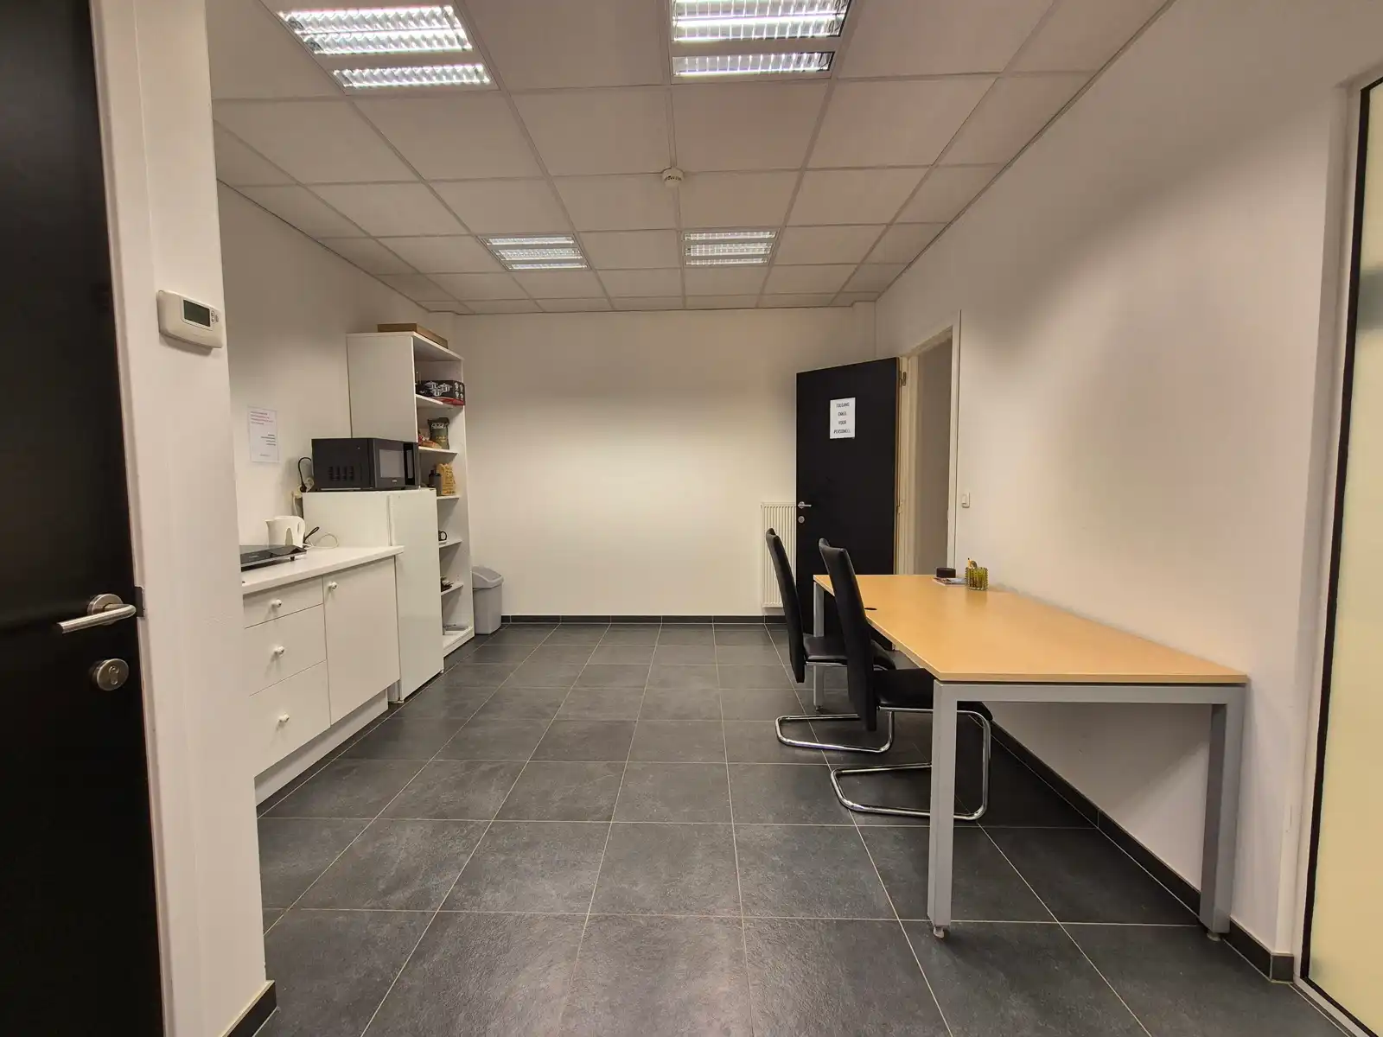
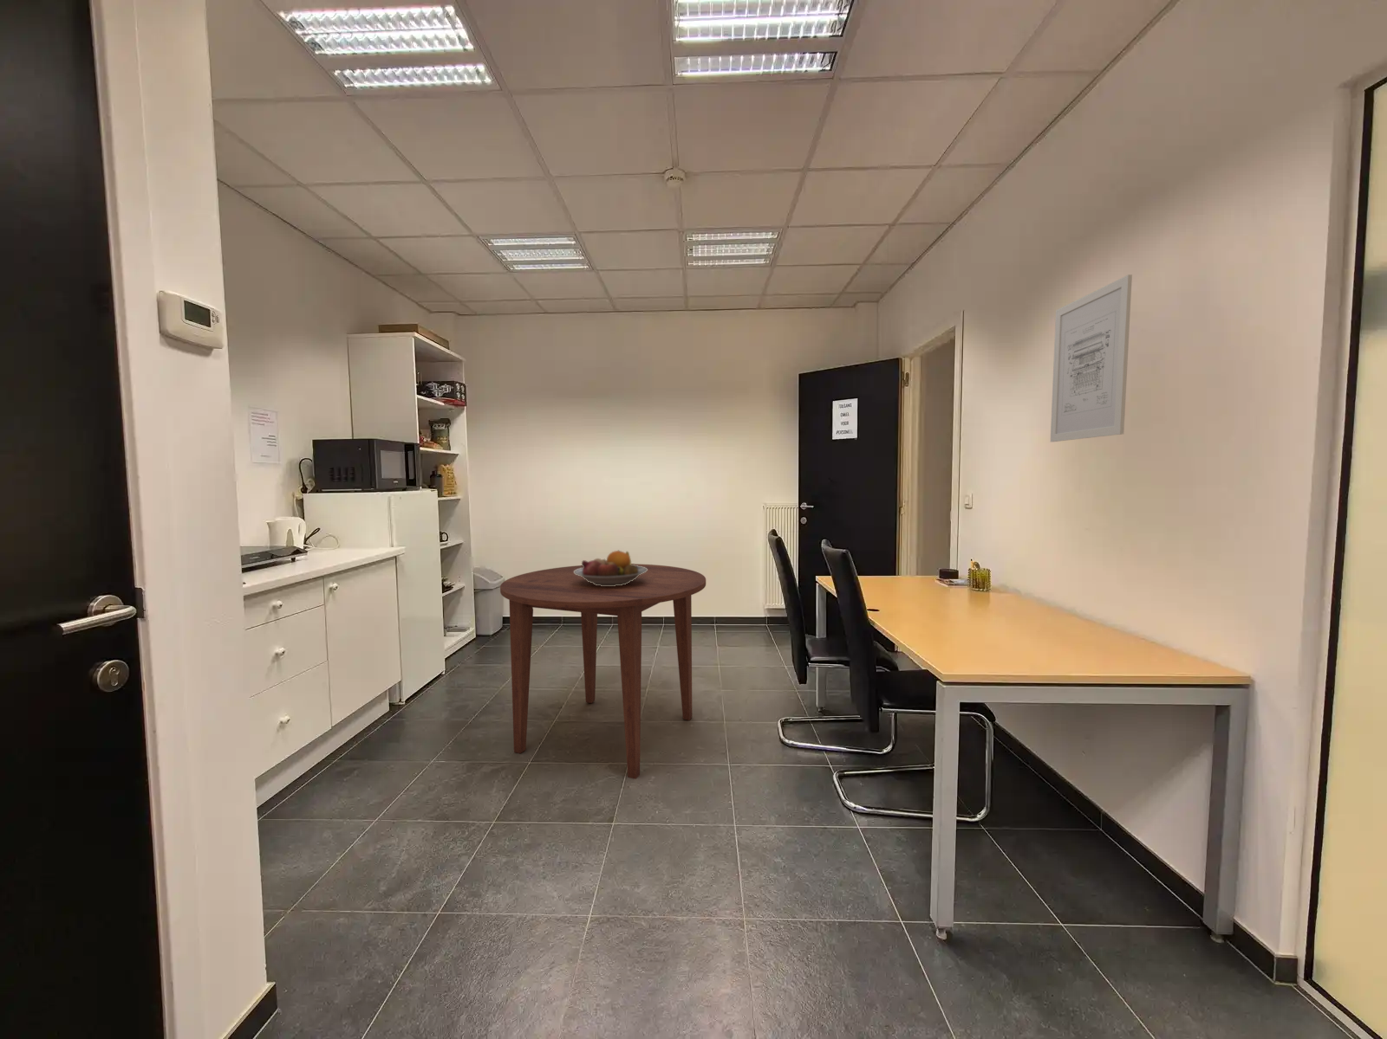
+ wall art (1087, 367)
+ fruit bowl (610, 566)
+ dining table (595, 657)
